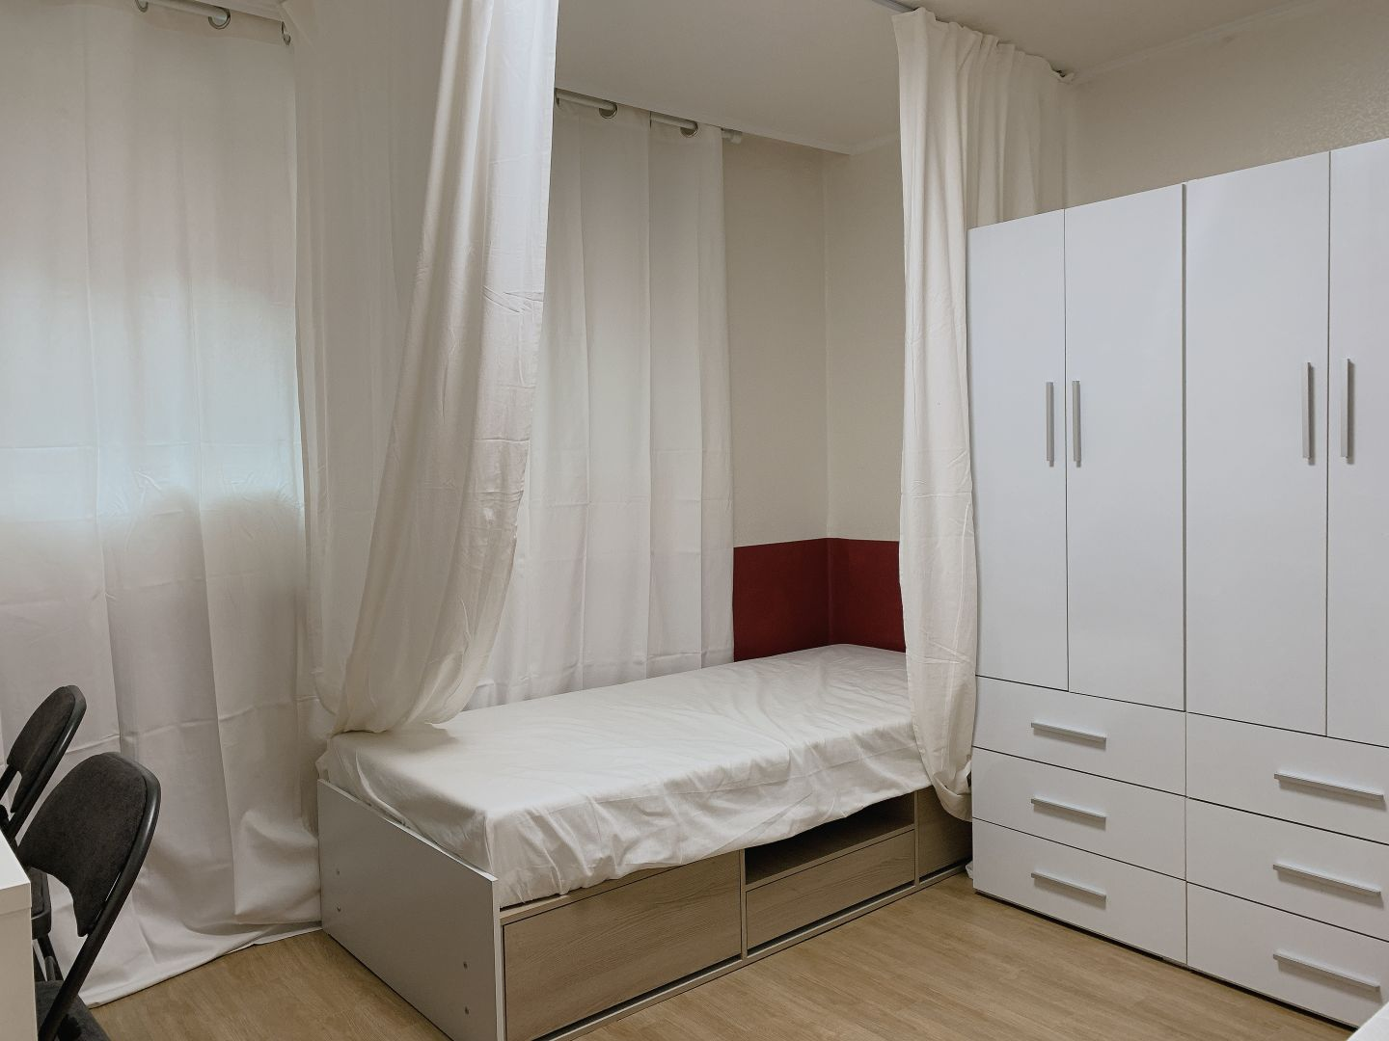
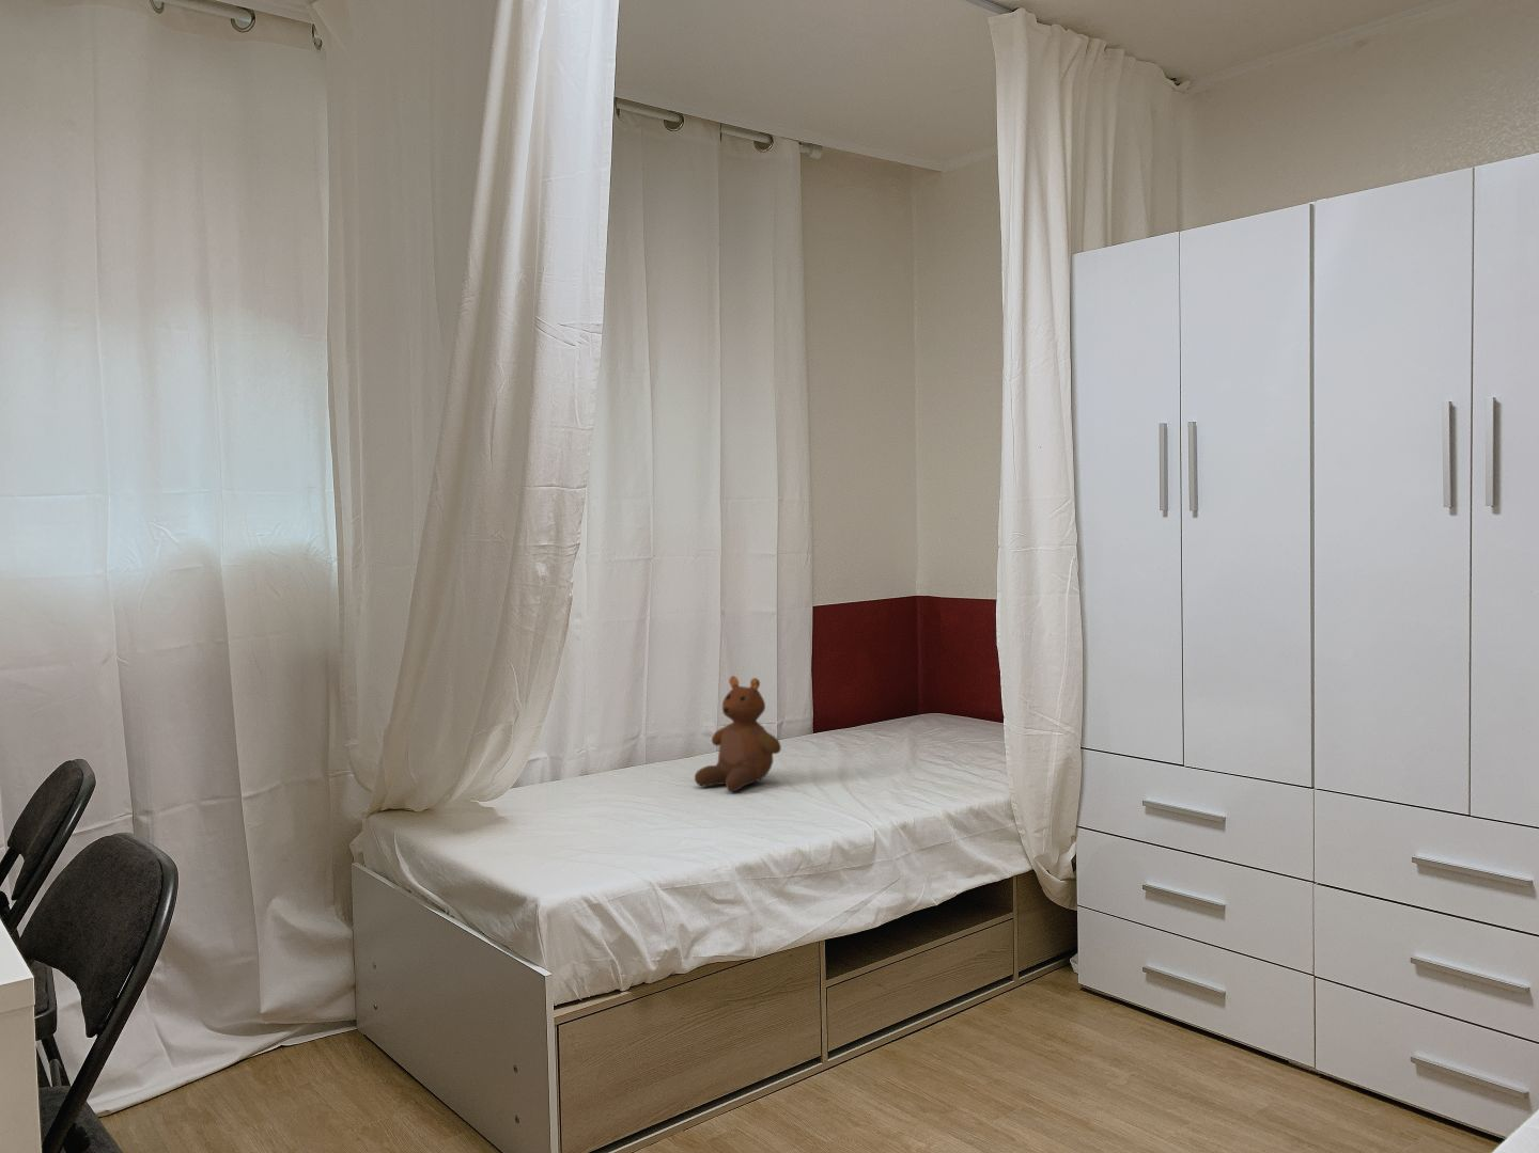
+ teddy bear (734, 732)
